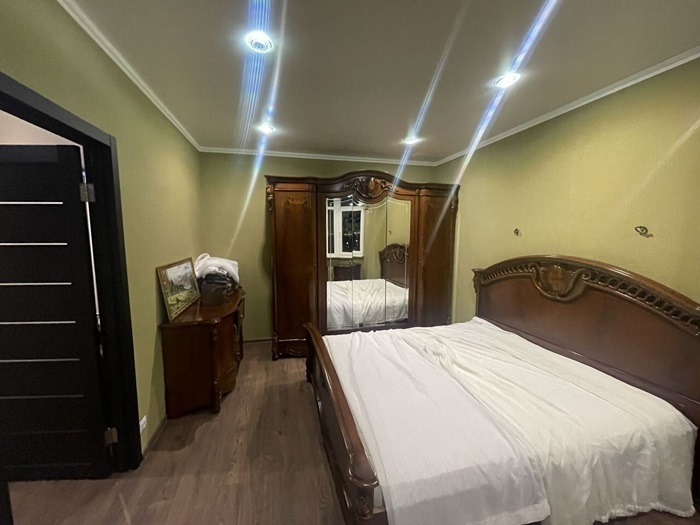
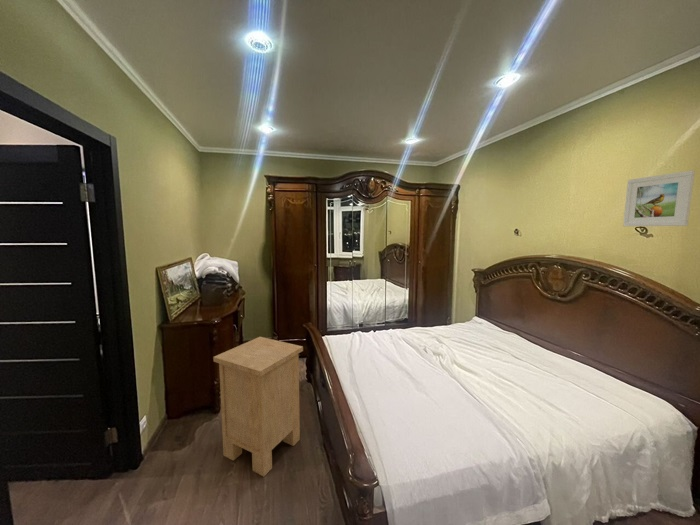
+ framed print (655, 201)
+ nightstand (258, 399)
